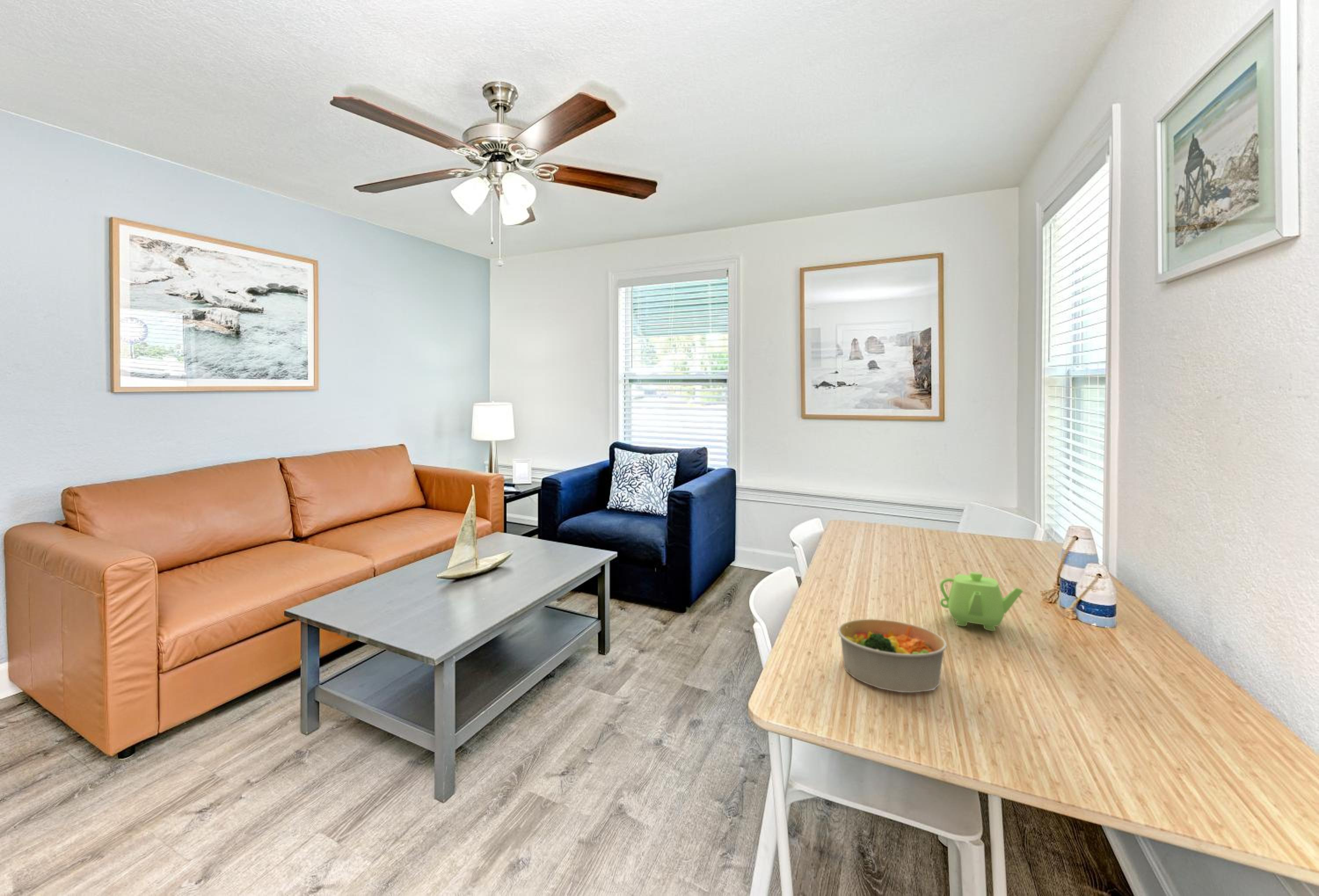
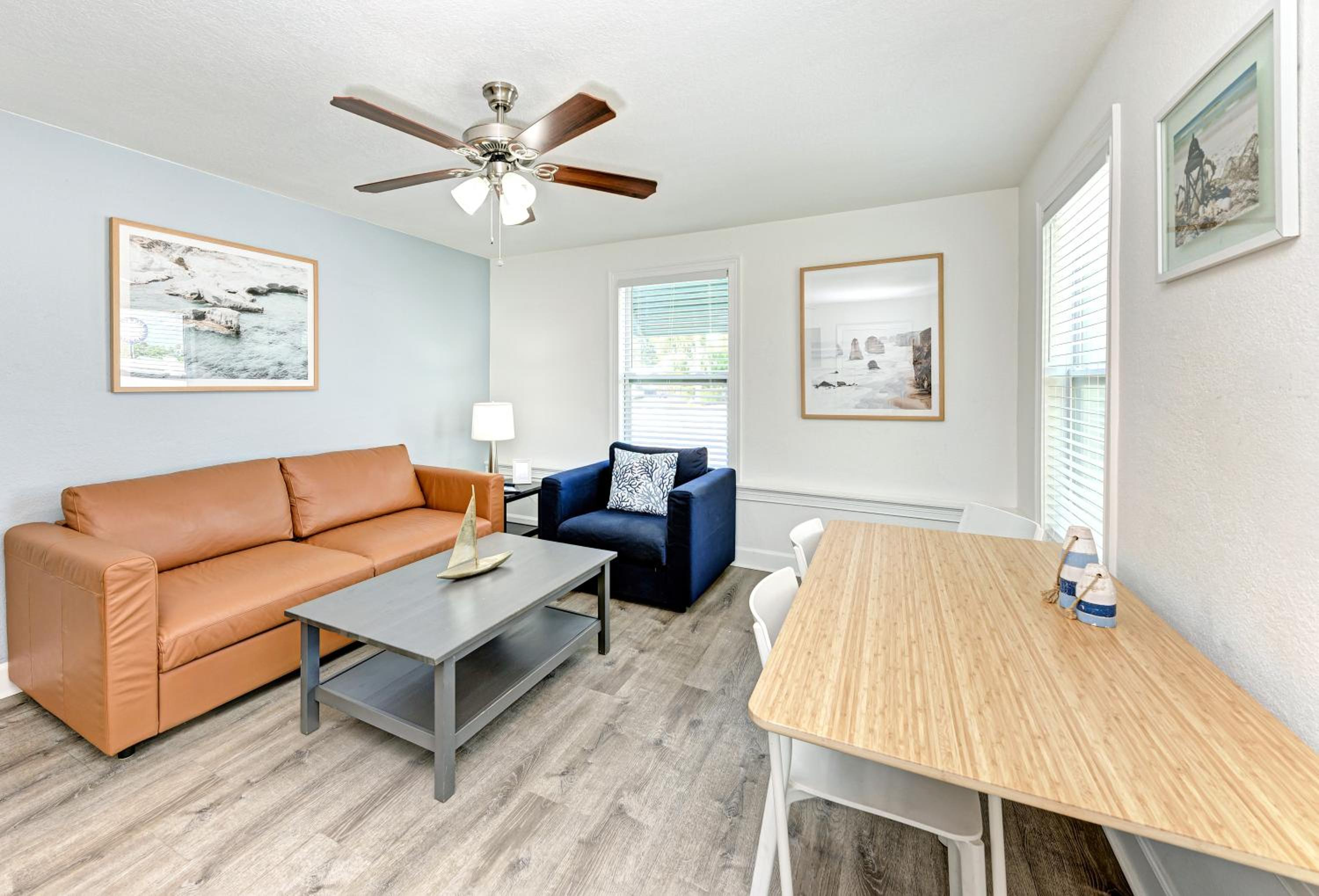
- bowl (890, 652)
- teapot (980, 598)
